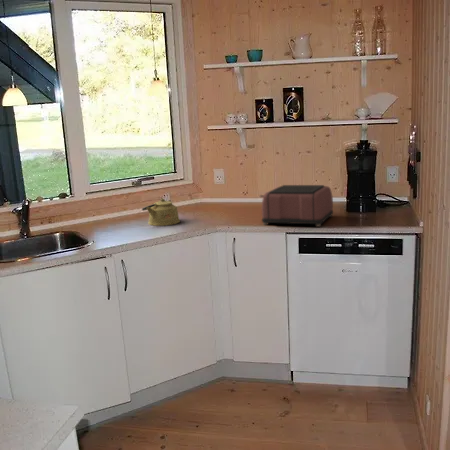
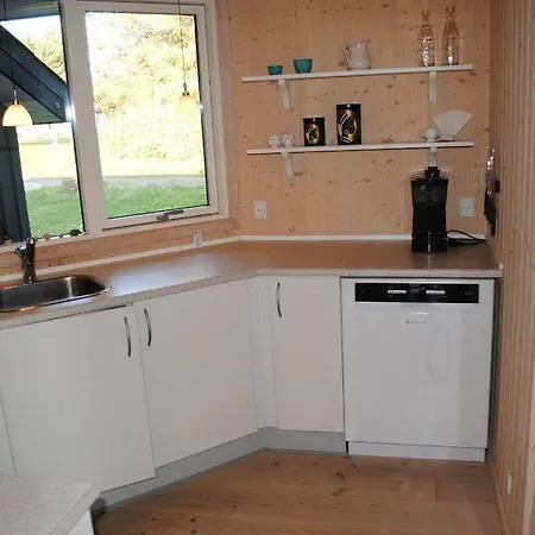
- toaster (295, 204)
- kettle (160, 210)
